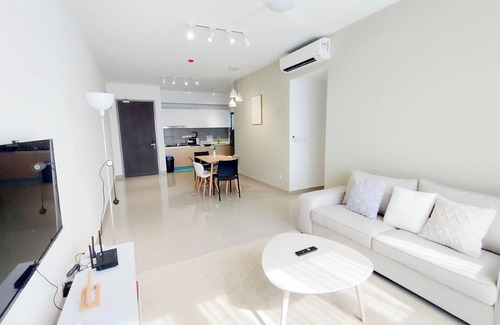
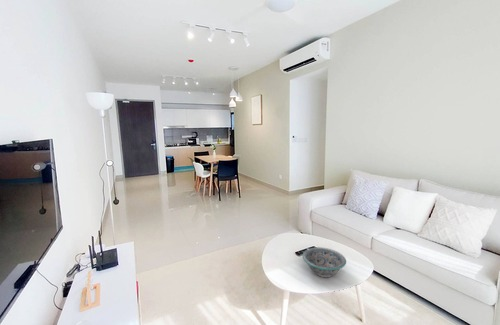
+ decorative bowl (323, 264)
